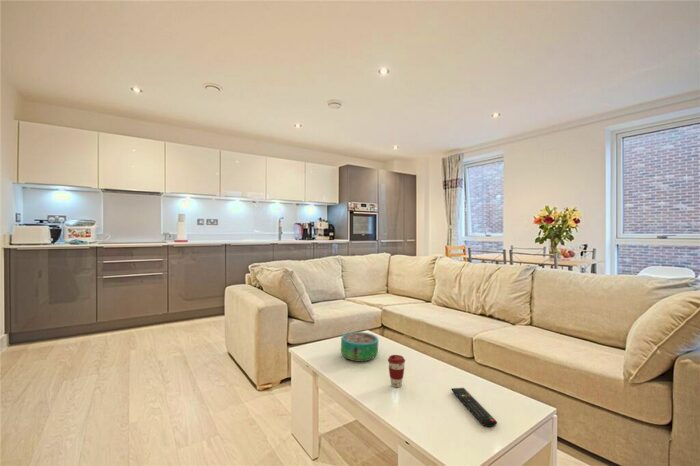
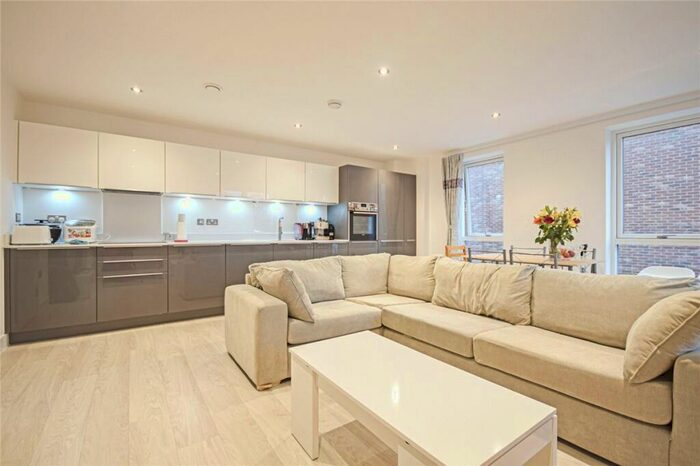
- decorative bowl (359, 346)
- coffee cup (396, 371)
- remote control (472, 405)
